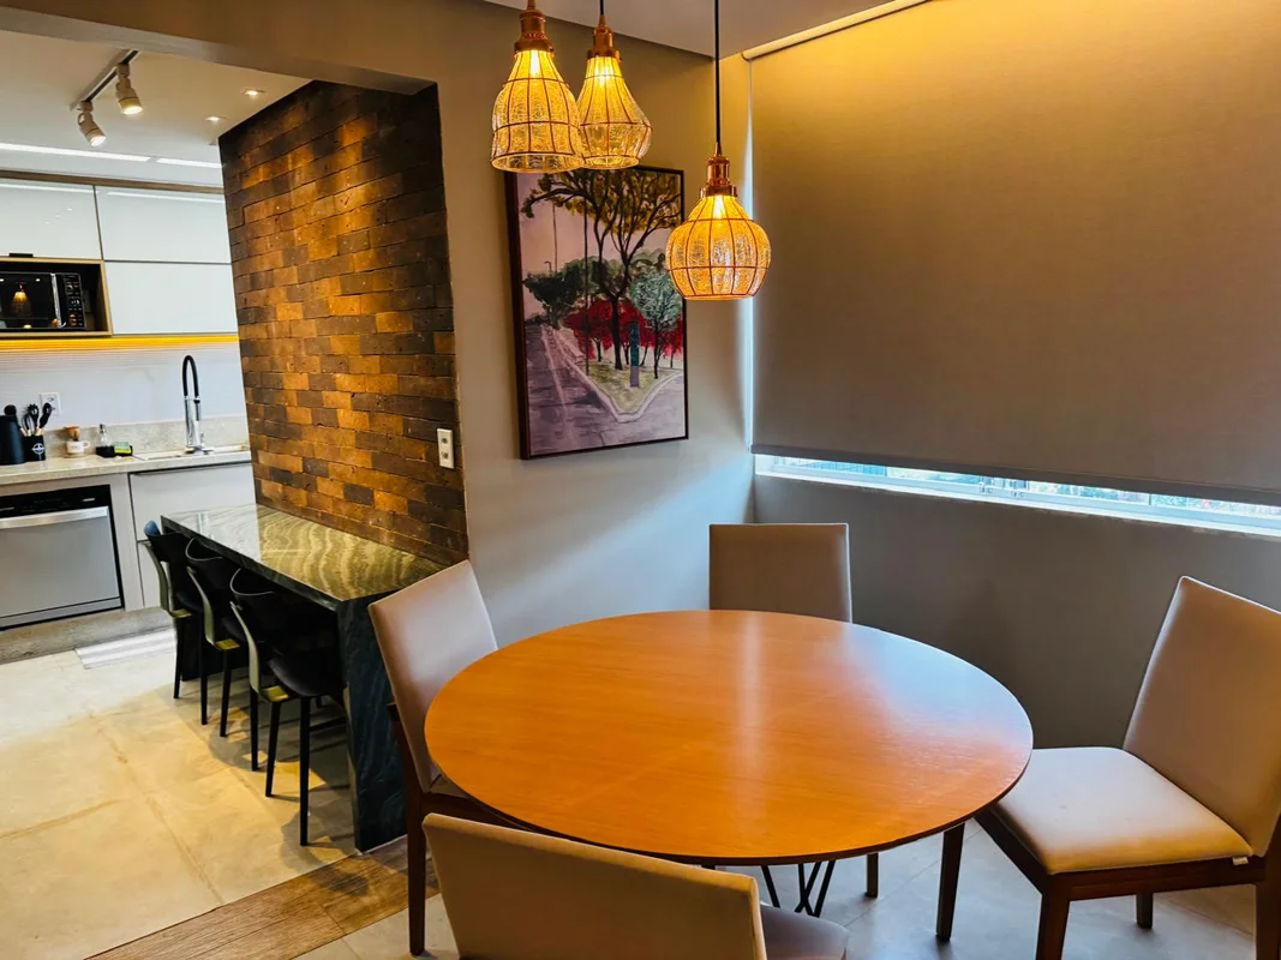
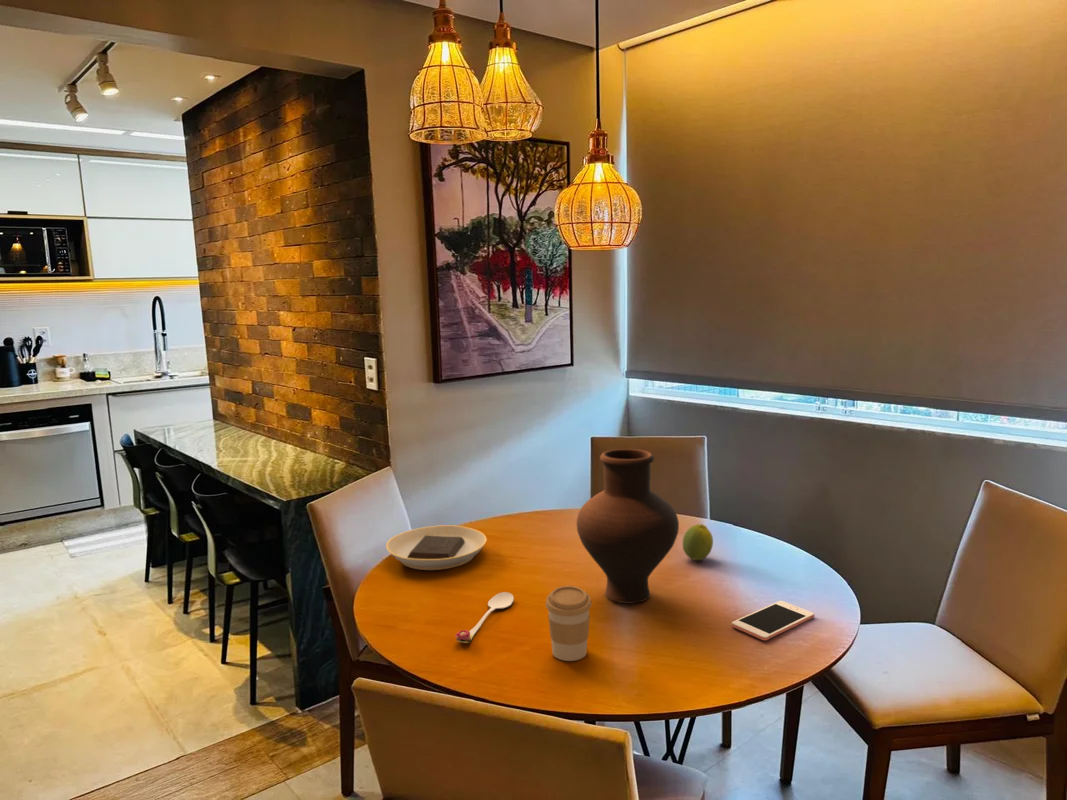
+ spoon (485, 615)
+ cell phone (773, 619)
+ vase (627, 525)
+ coffee cup (568, 622)
+ plate (437, 548)
+ fruit (697, 541)
